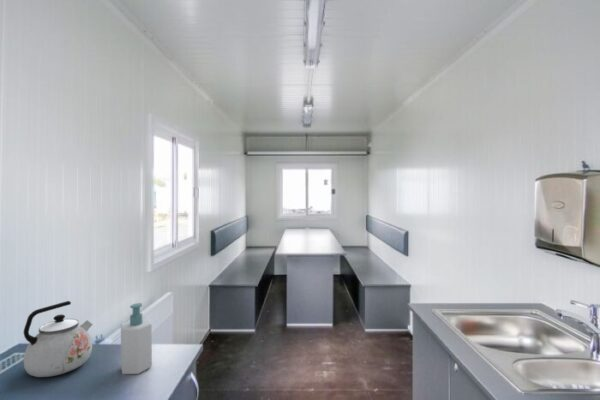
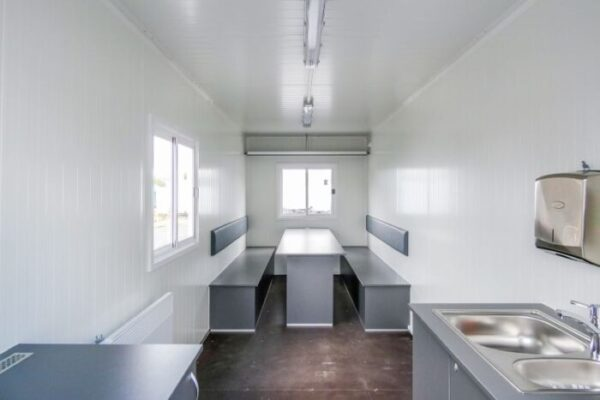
- soap bottle (136, 336)
- kettle (60, 334)
